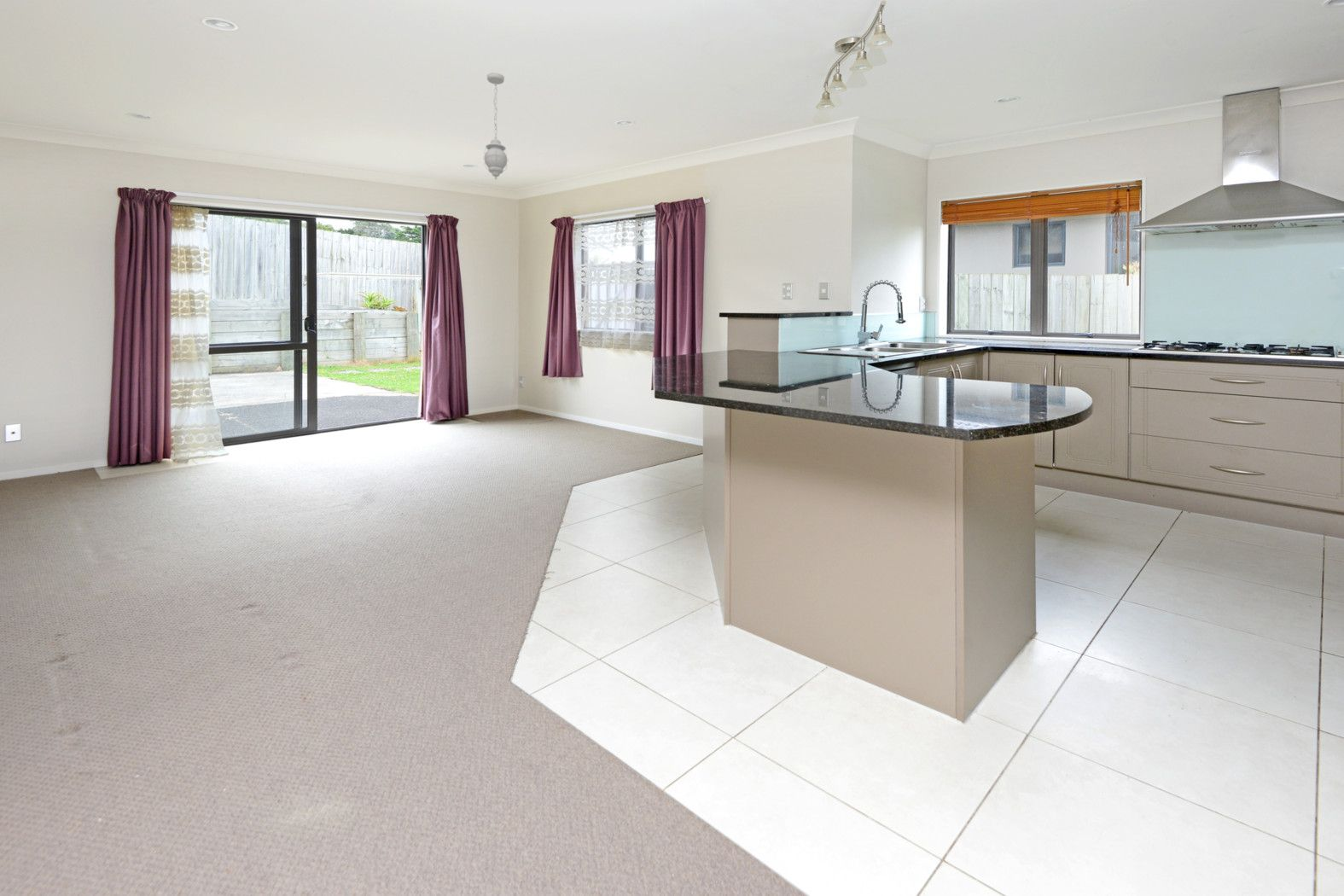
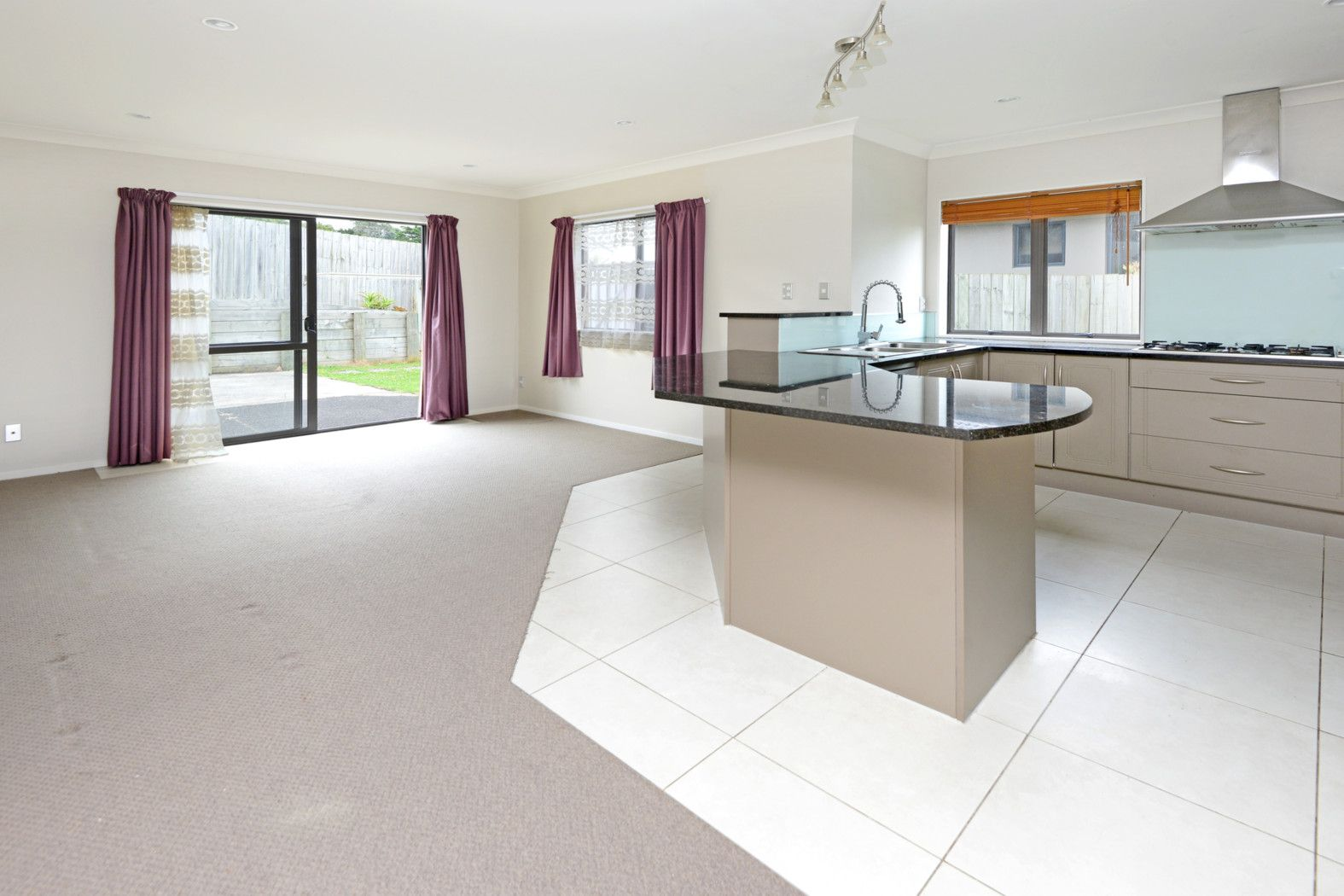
- pendant light (496, 128)
